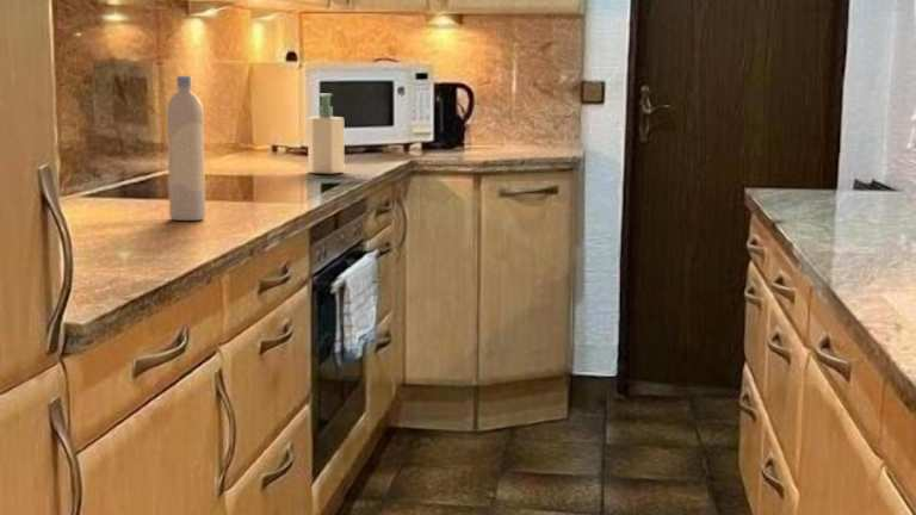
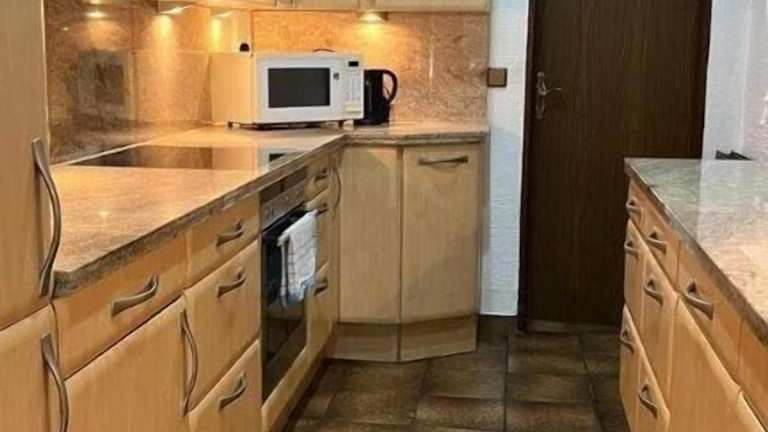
- soap bottle (326, 132)
- bottle (185, 148)
